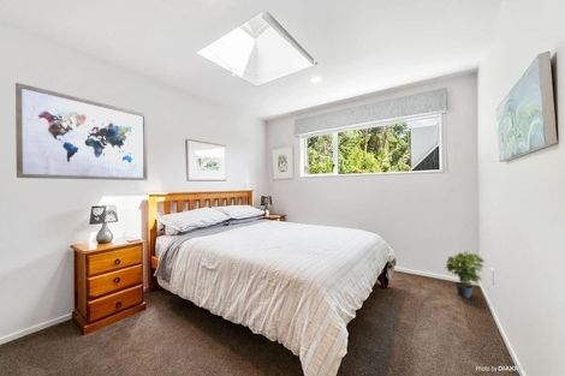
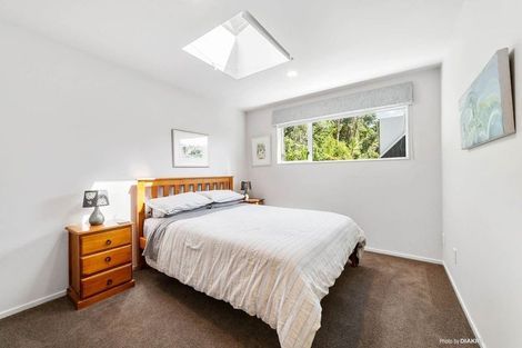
- wall art (93, 139)
- potted plant (464, 273)
